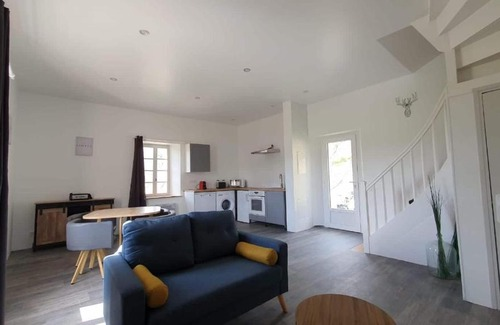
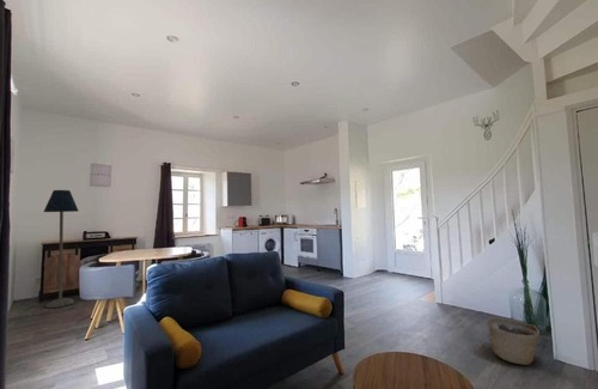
+ basket (512, 339)
+ floor lamp (61, 247)
